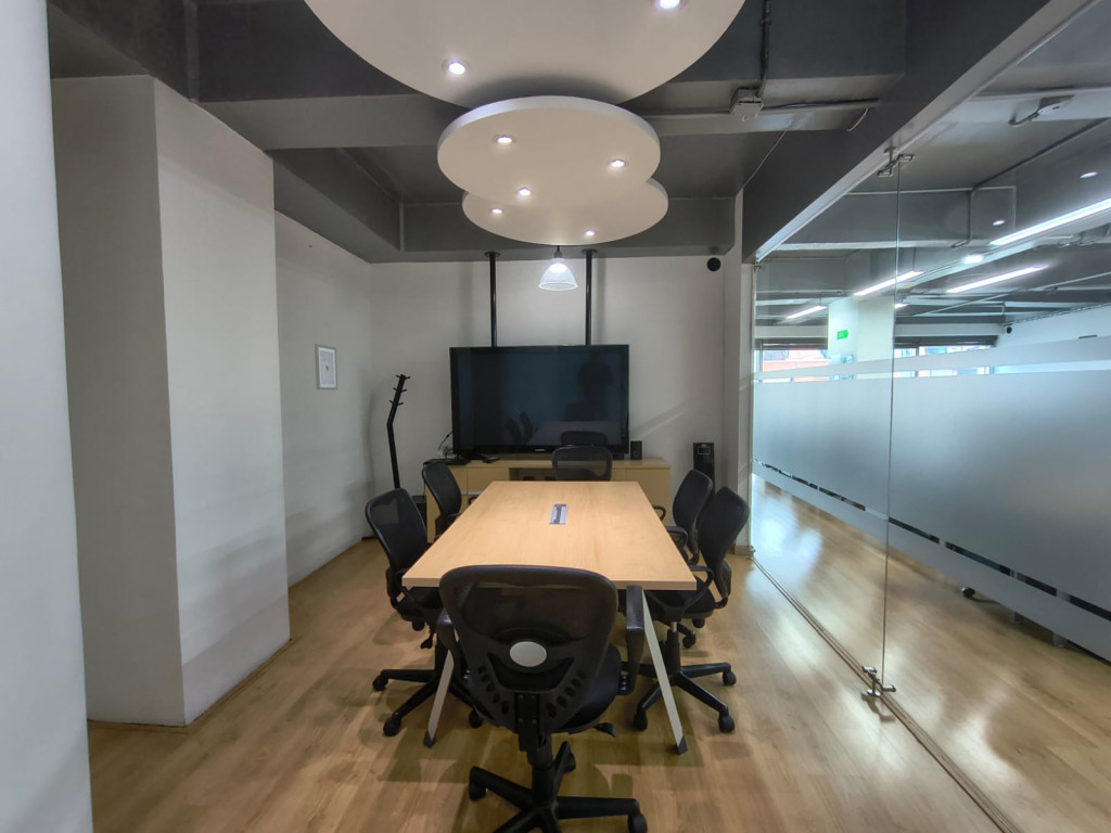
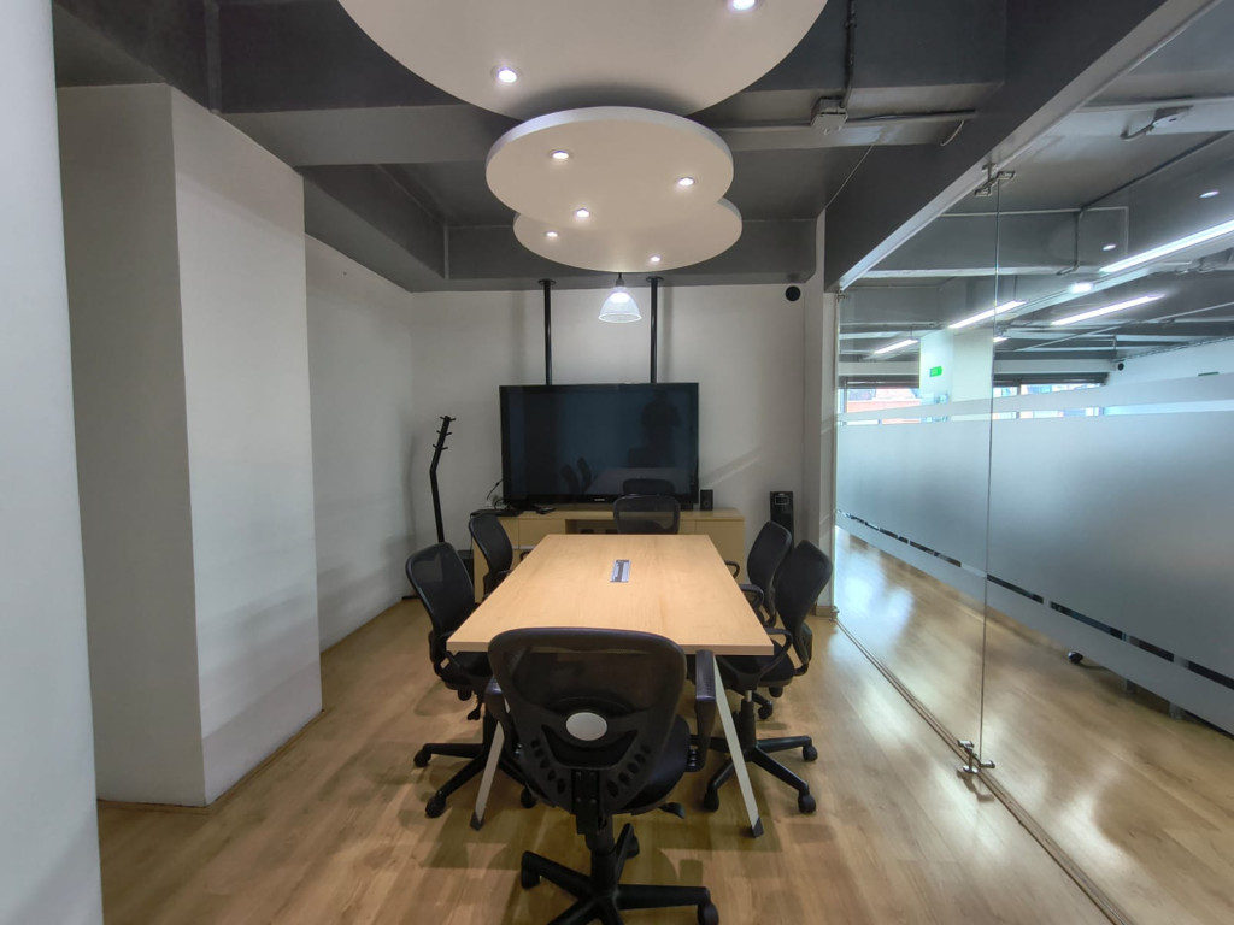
- wall art (327, 368)
